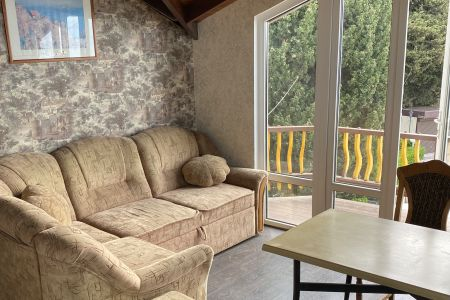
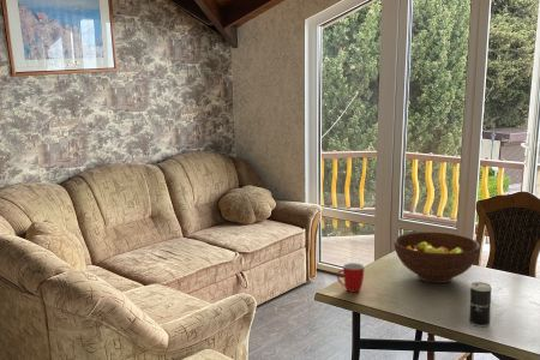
+ mug (349, 278)
+ fruit bowl (434, 259)
+ beverage can (480, 304)
